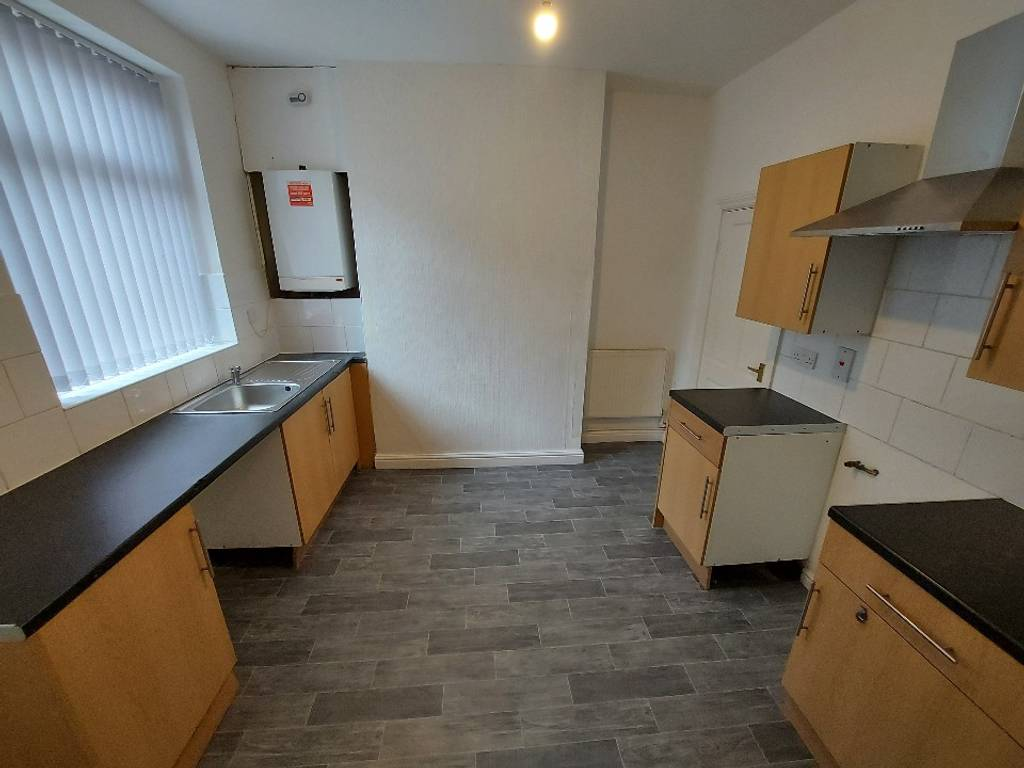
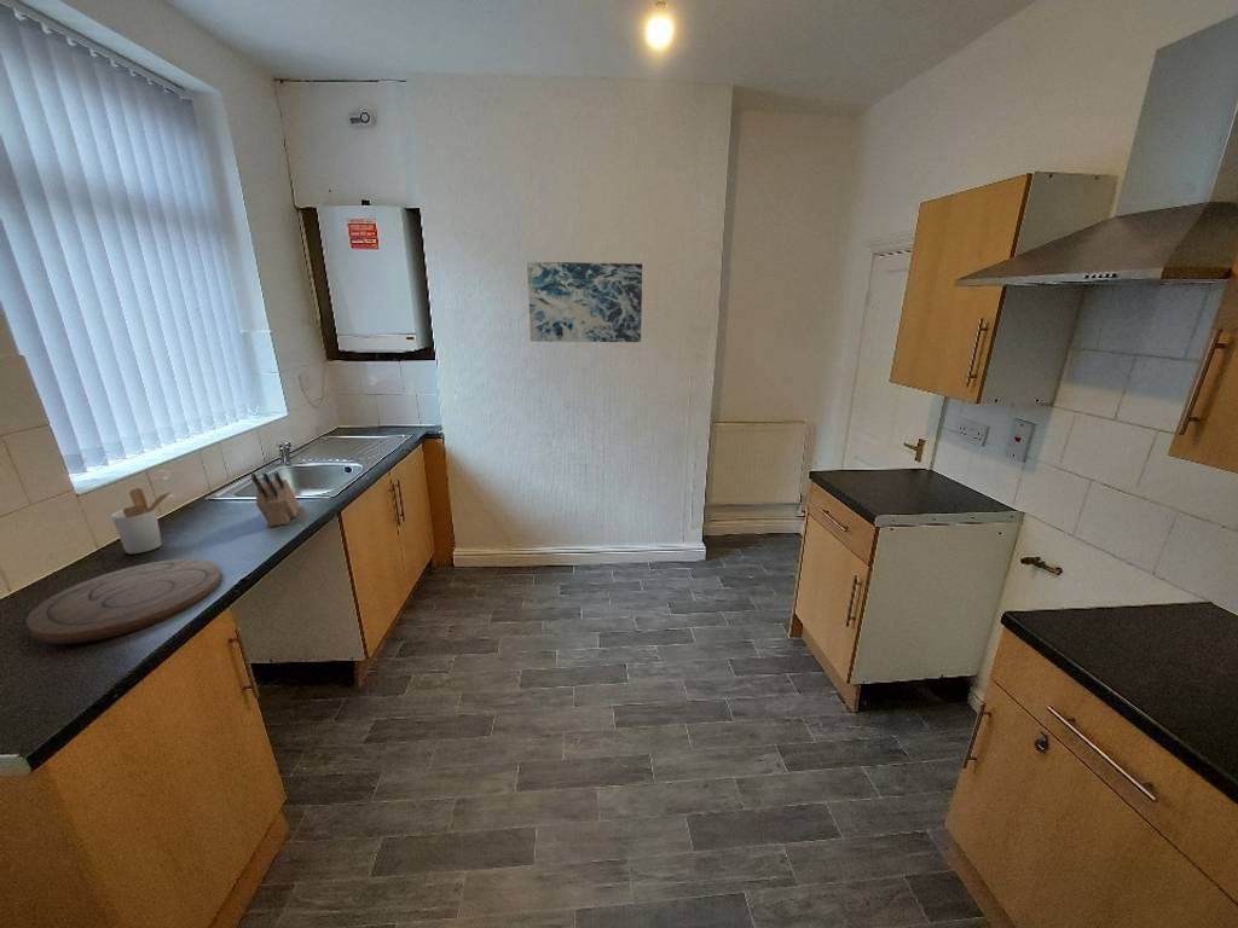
+ cutting board (133, 596)
+ knife block (276, 492)
+ utensil holder (147, 520)
+ wall art (585, 303)
